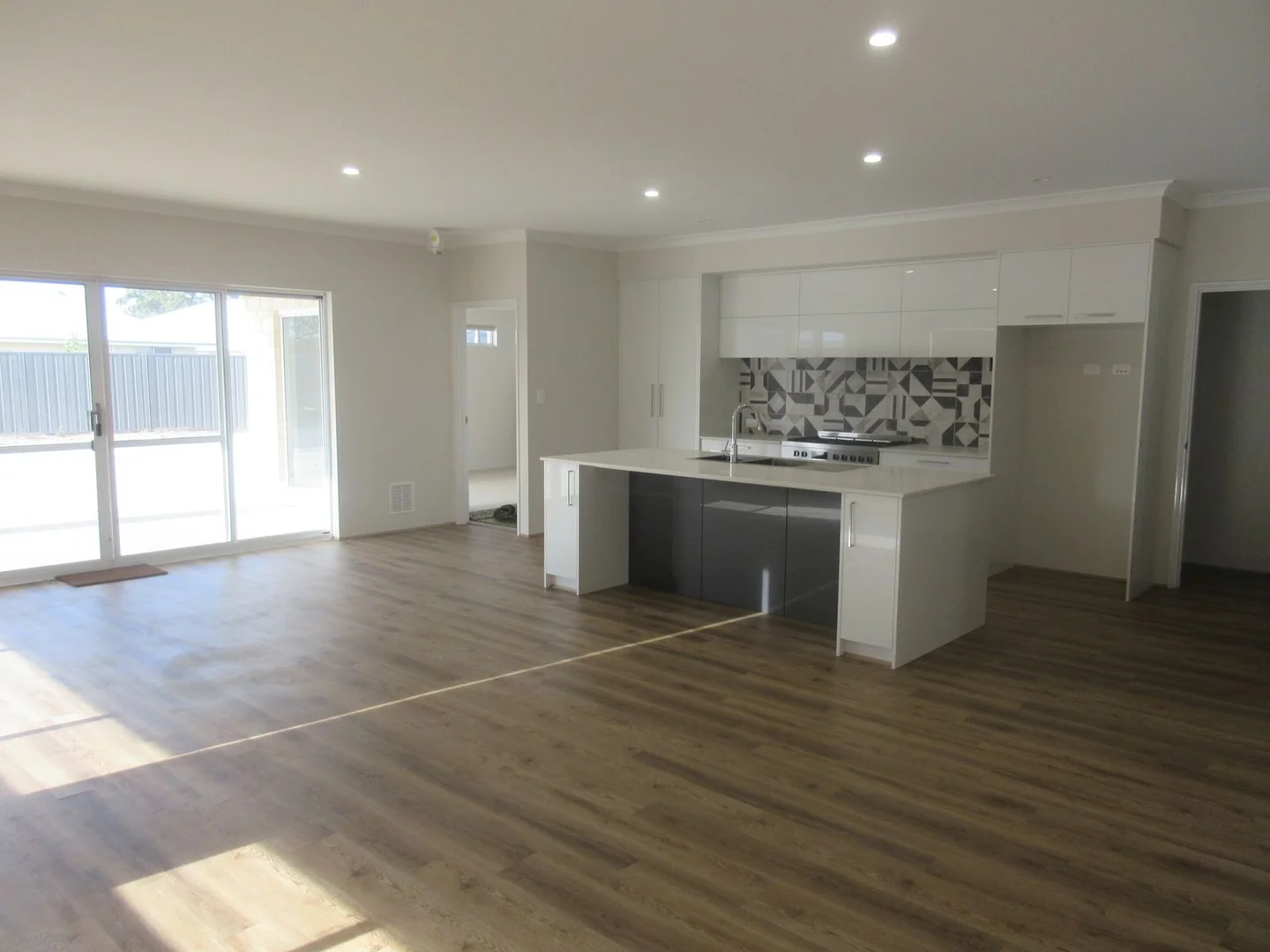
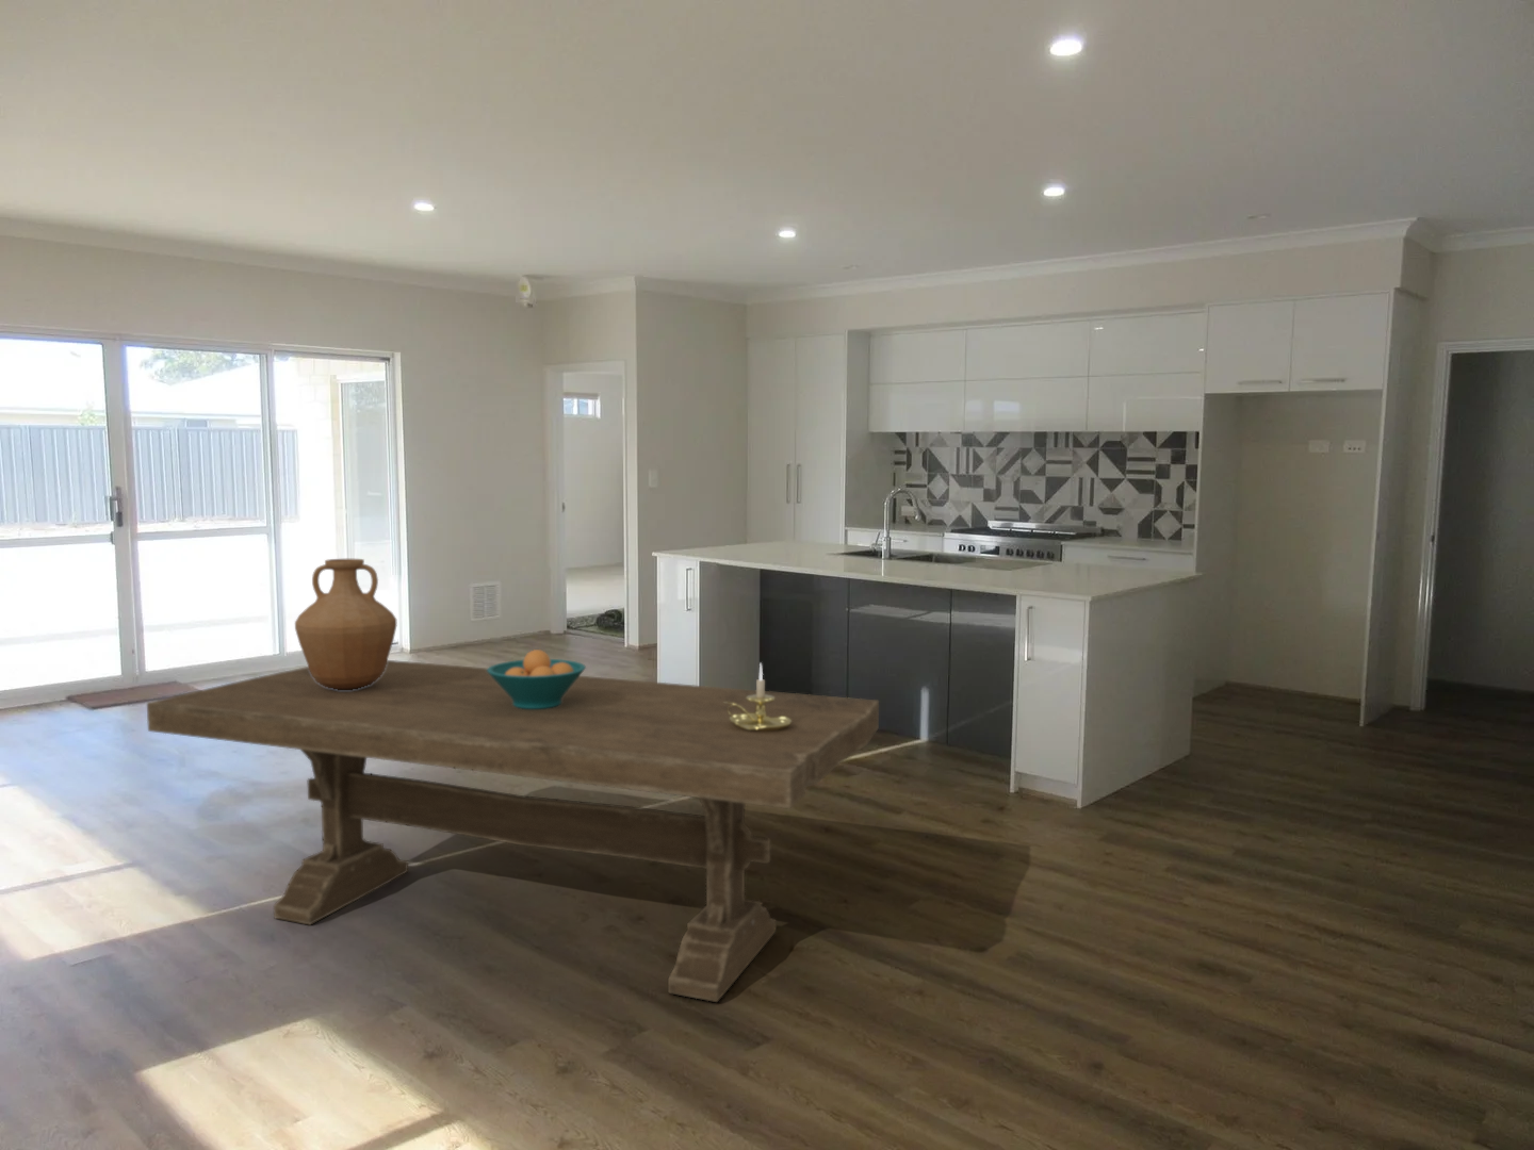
+ vase (347, 623)
+ fruit bowl (536, 676)
+ dining table (522, 814)
+ candle holder (756, 693)
